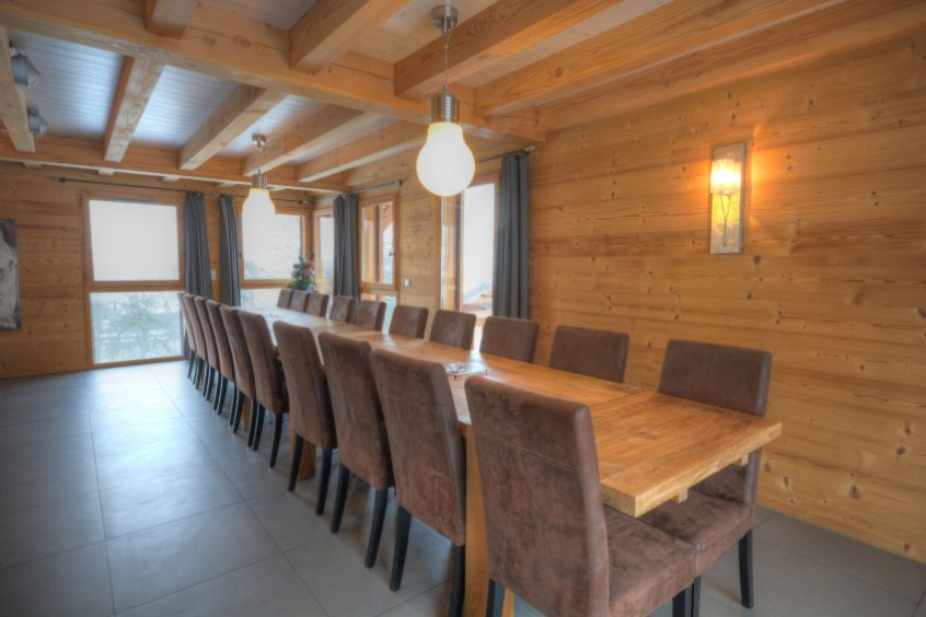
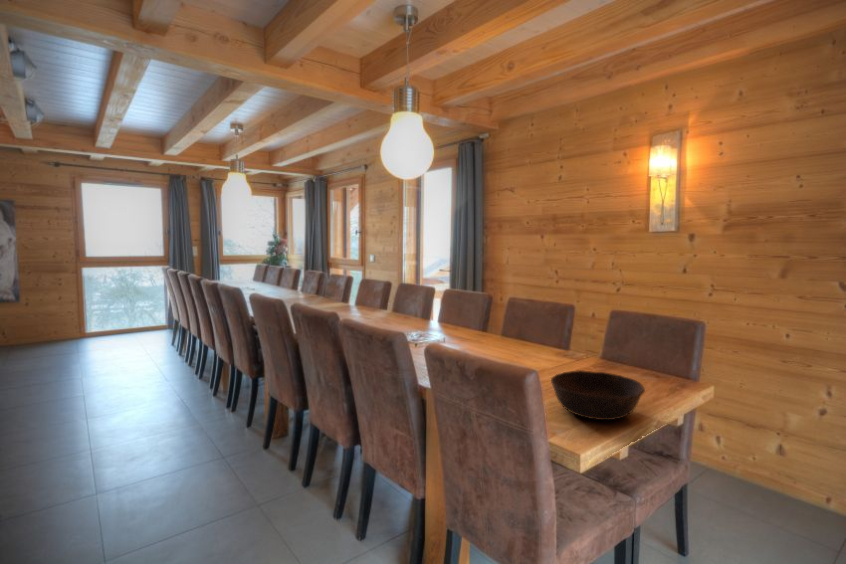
+ bowl (596, 396)
